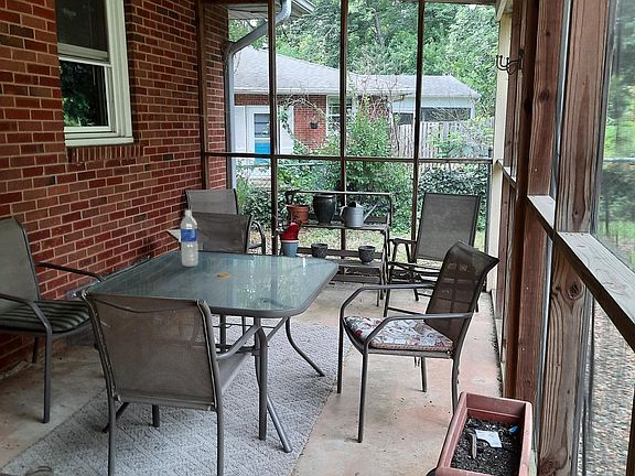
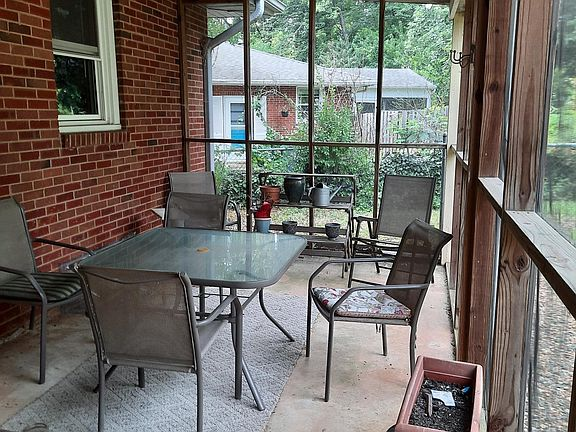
- water bottle (189, 238)
